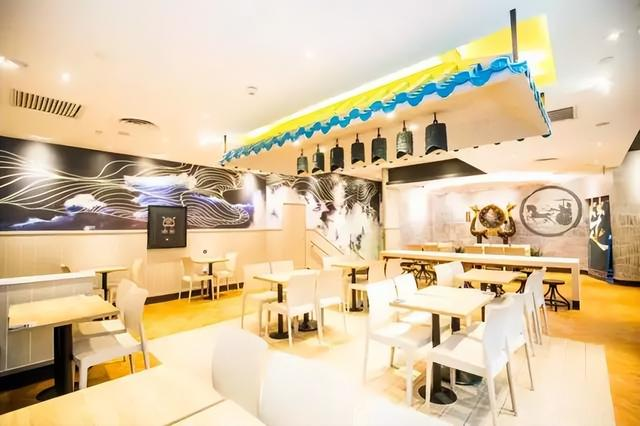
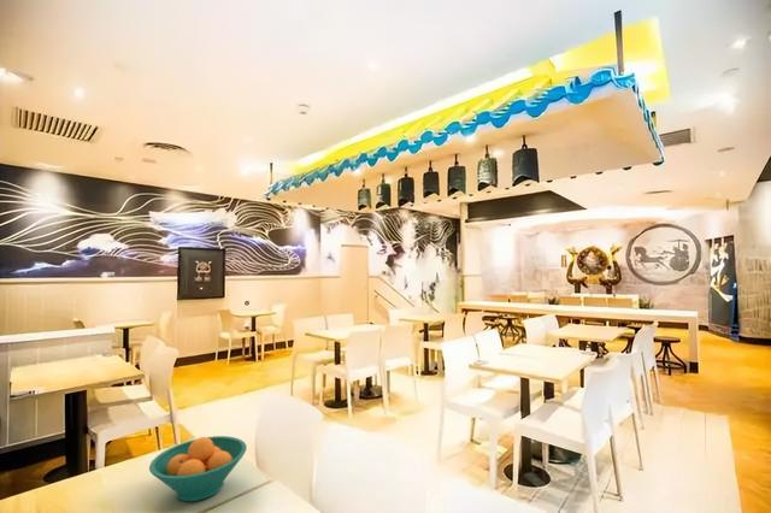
+ fruit bowl (200, 464)
